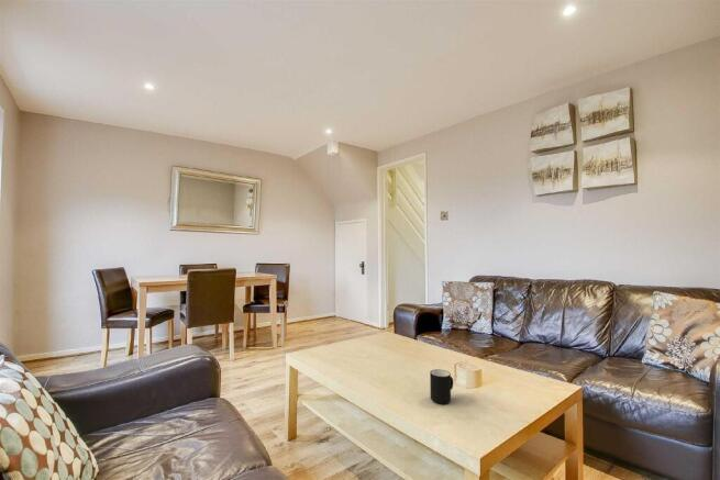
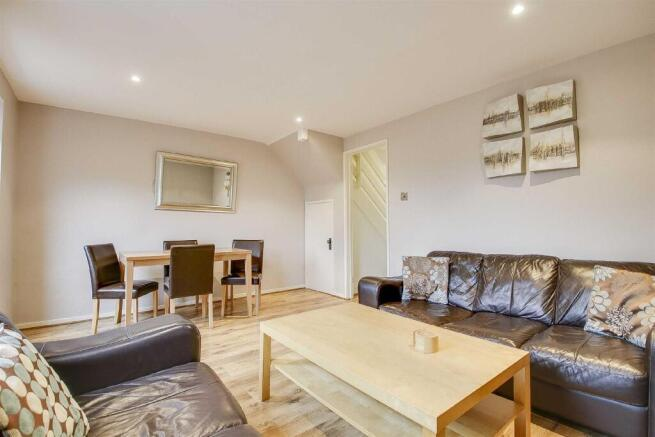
- mug (443, 384)
